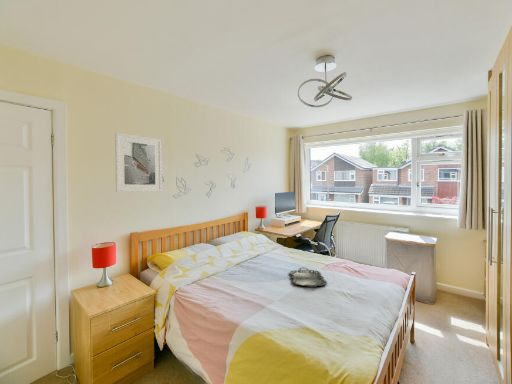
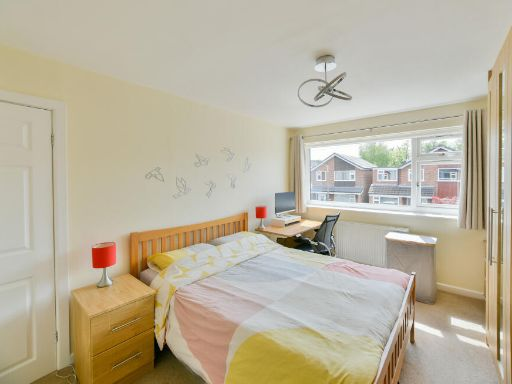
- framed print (140, 164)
- serving tray (307, 277)
